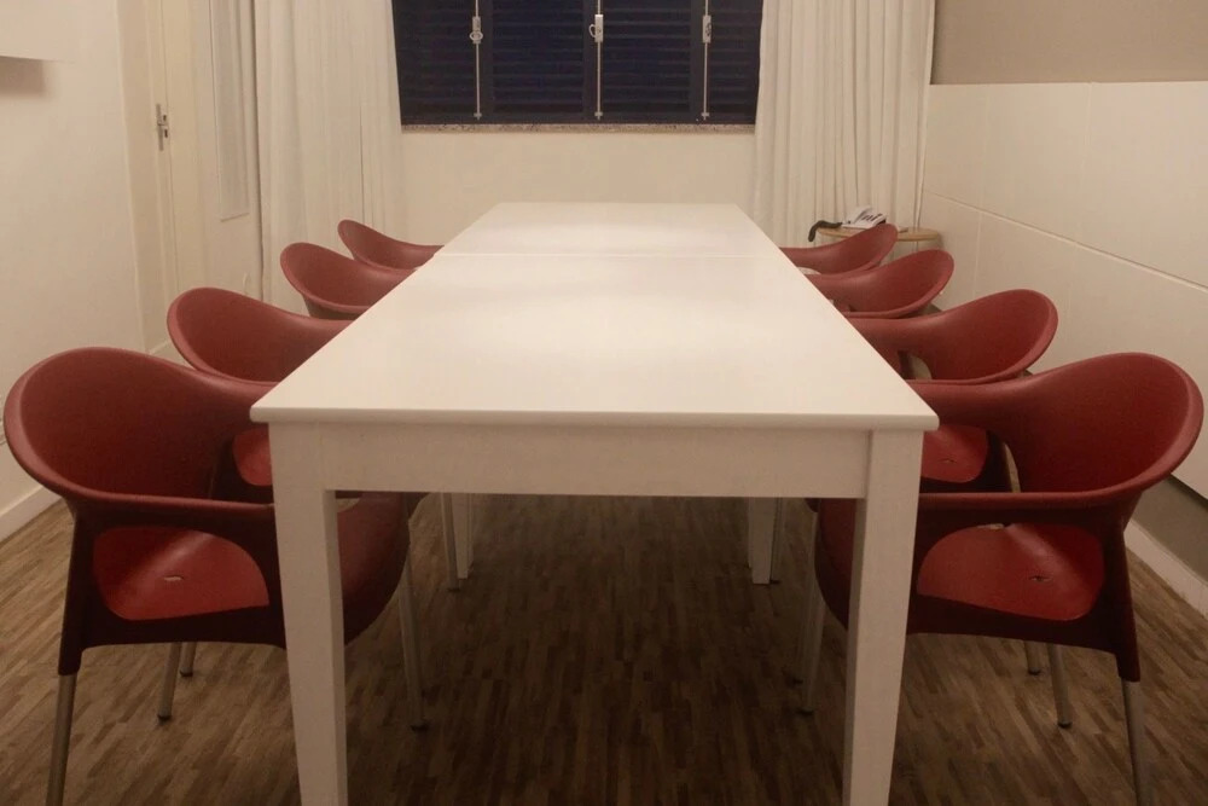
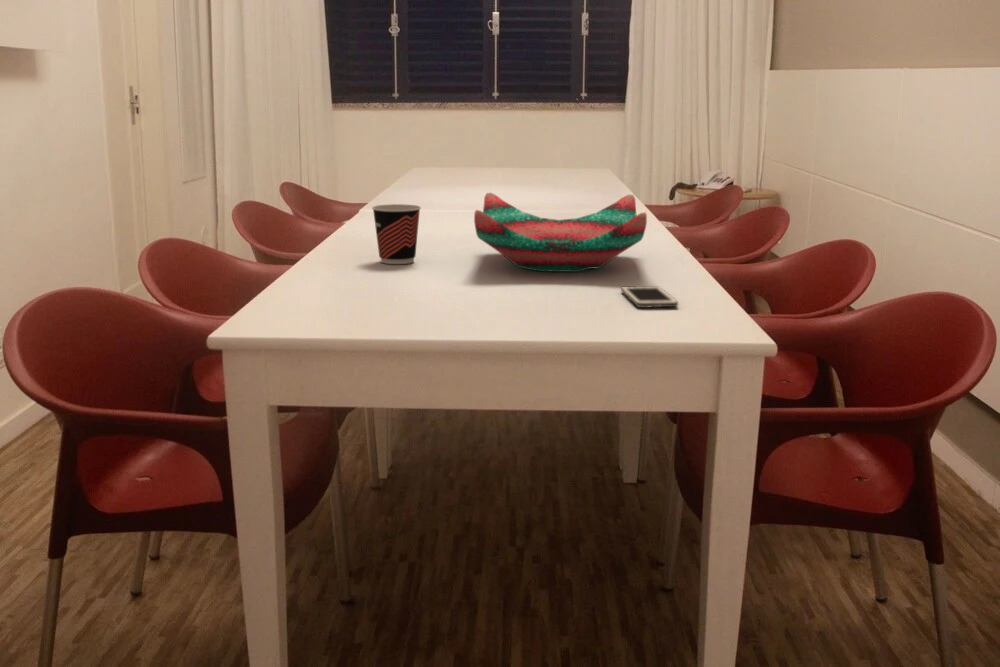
+ cup (397, 234)
+ decorative bowl (559, 233)
+ cell phone (648, 296)
